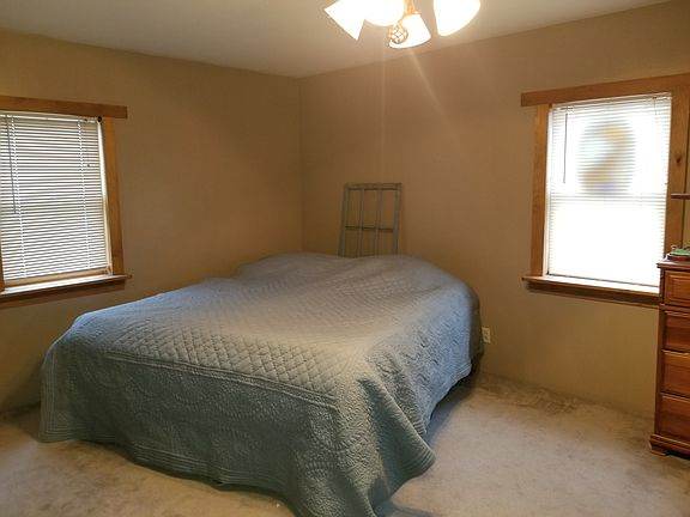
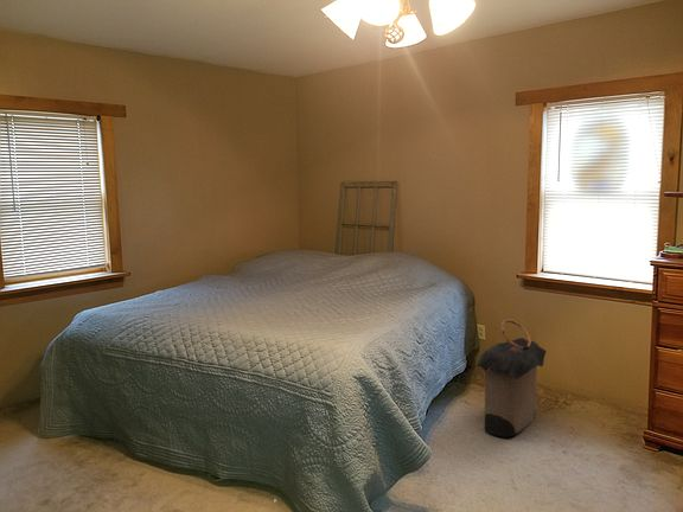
+ laundry hamper (512, 373)
